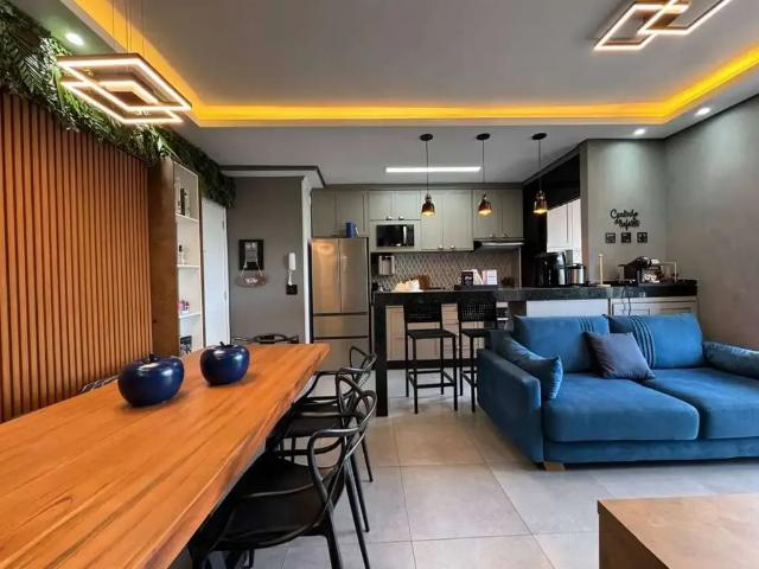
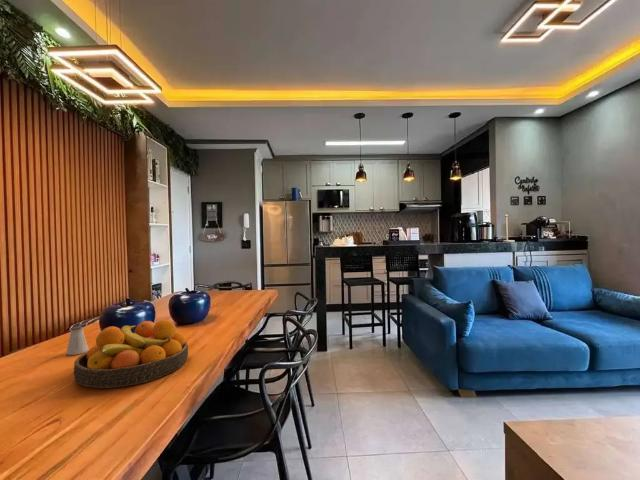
+ fruit bowl (134, 344)
+ saltshaker (77, 339)
